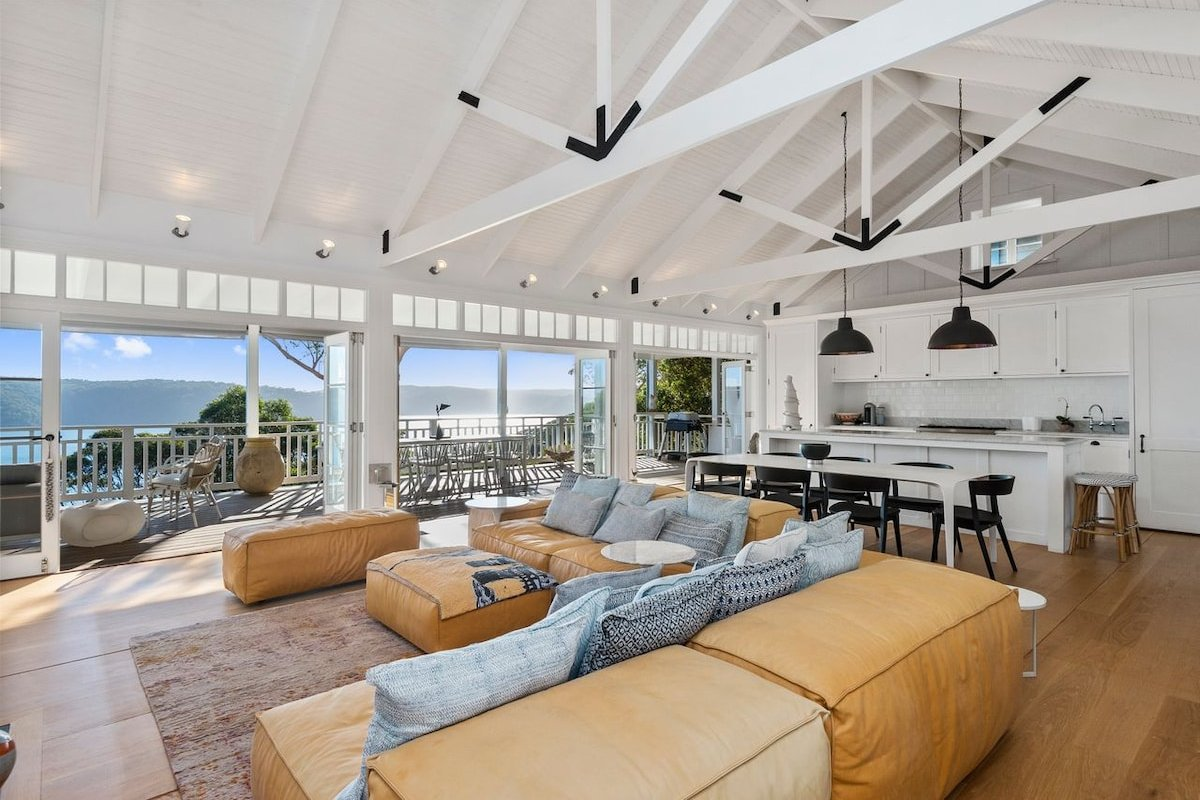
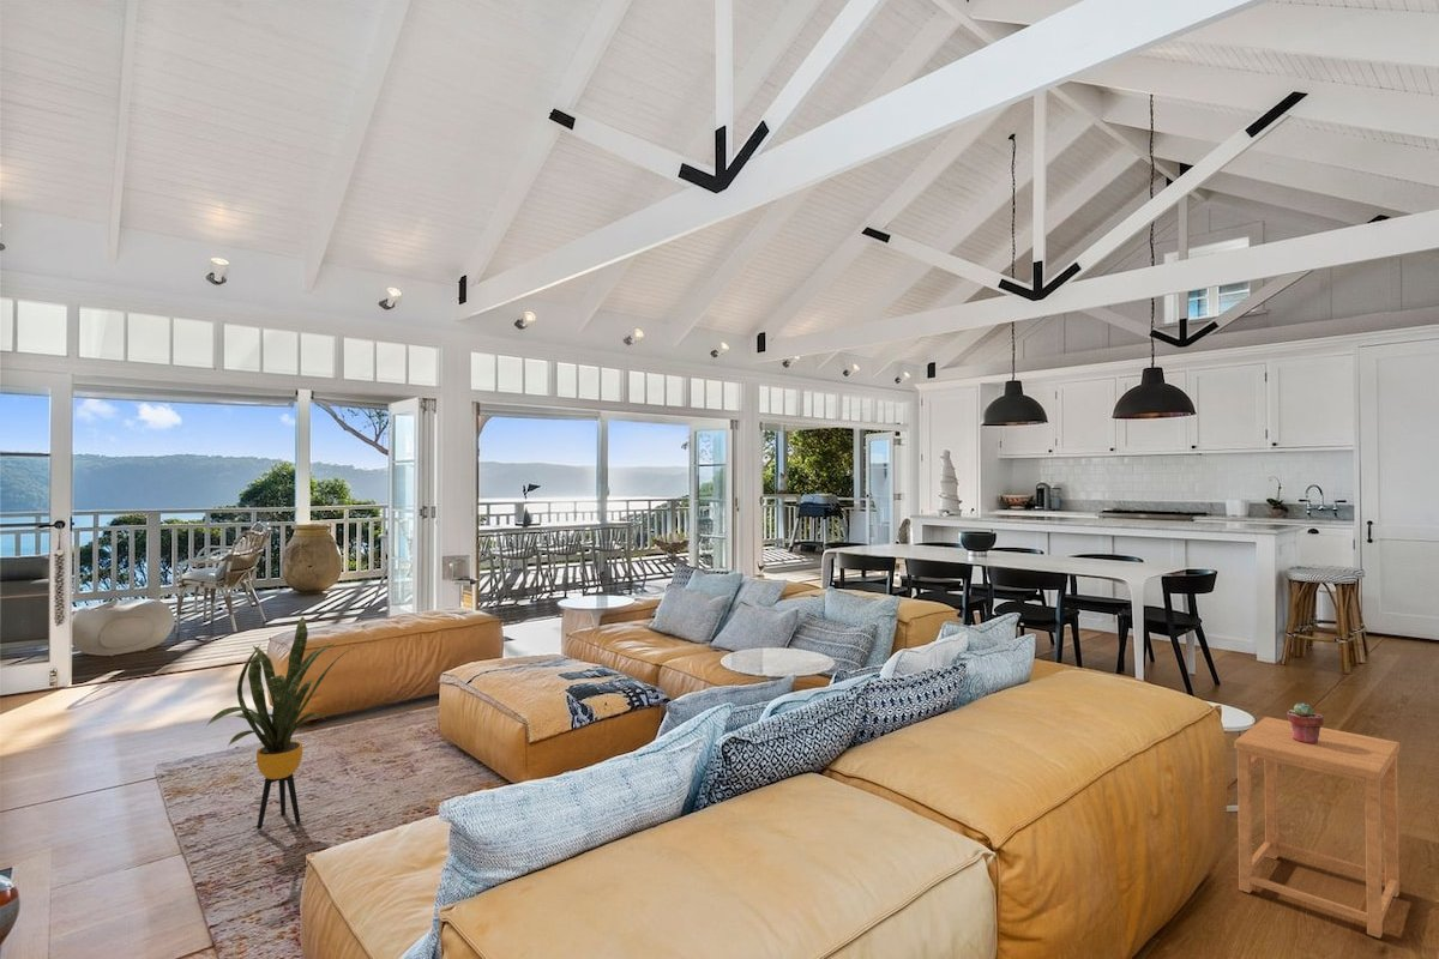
+ potted succulent (1305, 720)
+ side table (1305, 849)
+ house plant (290, 723)
